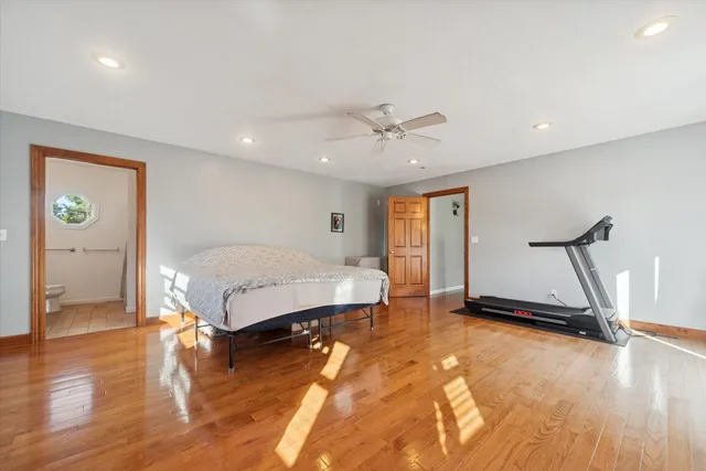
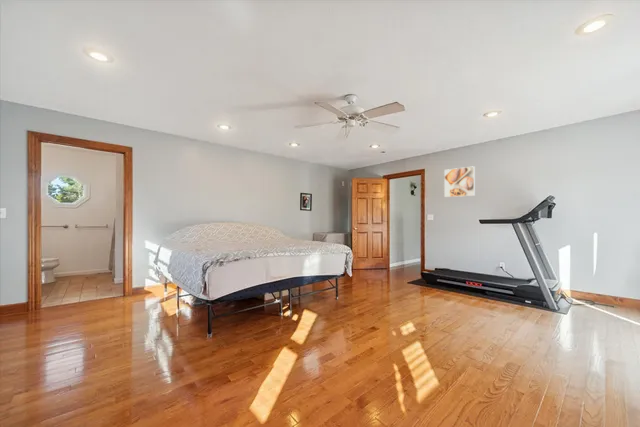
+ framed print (459, 182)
